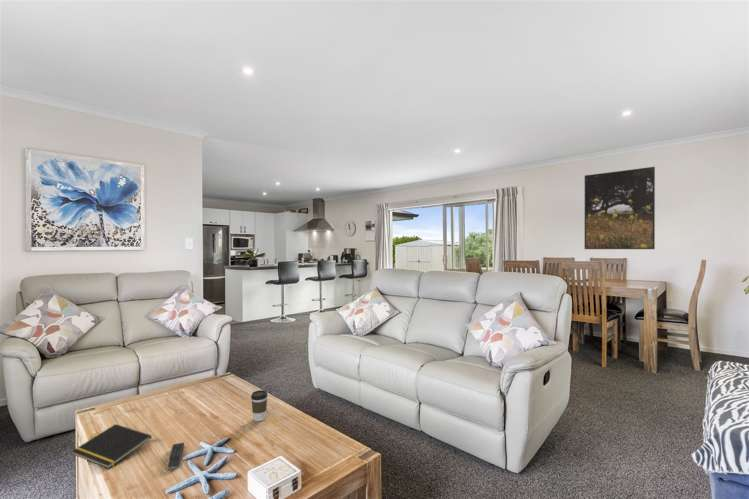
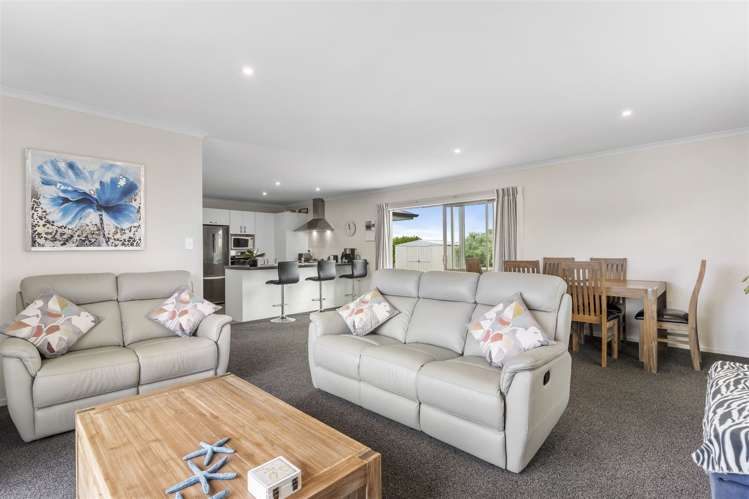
- notepad (112, 444)
- remote control (176, 455)
- coffee cup (259, 405)
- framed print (617, 210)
